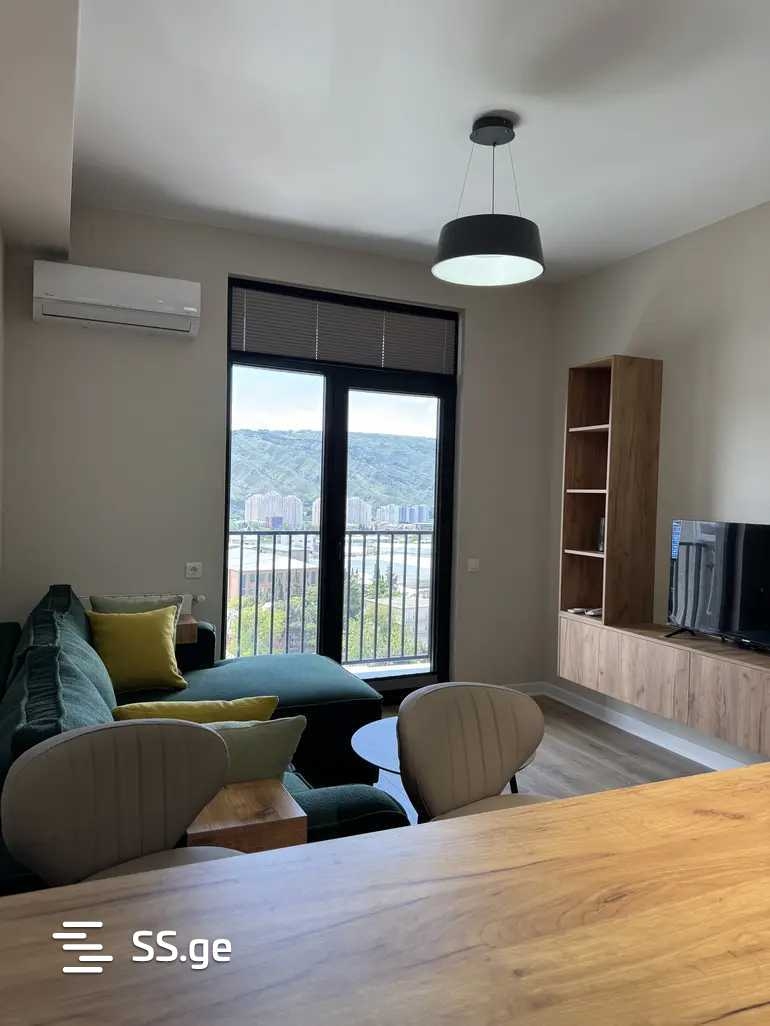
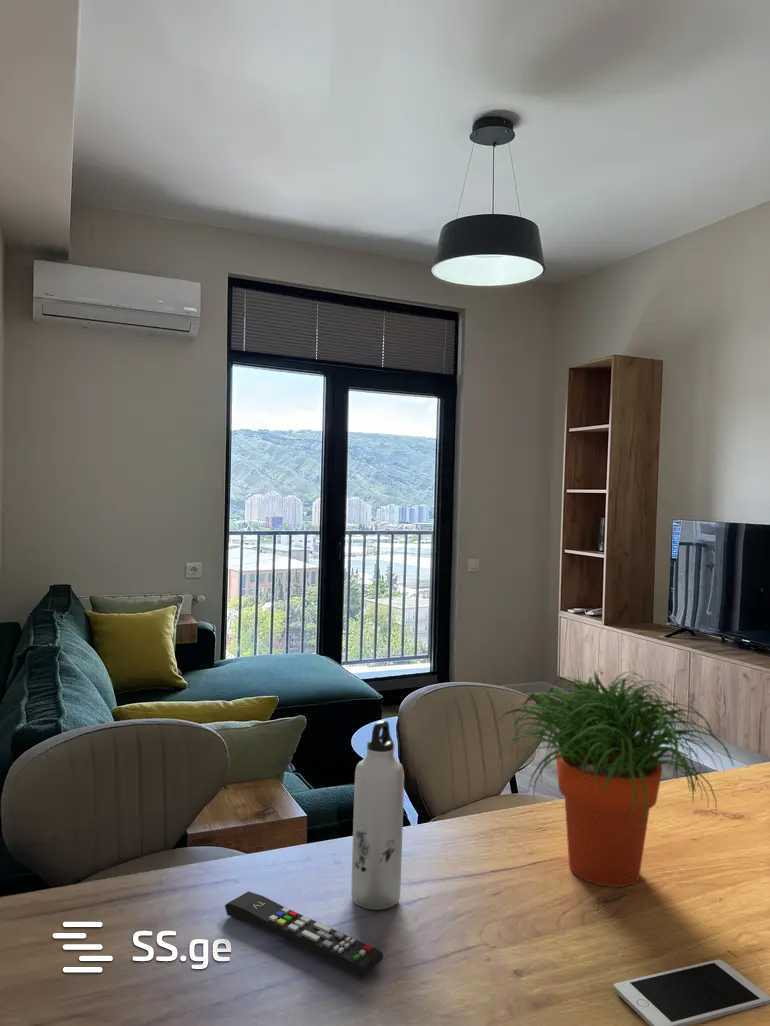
+ potted plant (610, 772)
+ water bottle (378, 810)
+ cell phone (691, 993)
+ remote control (299, 930)
